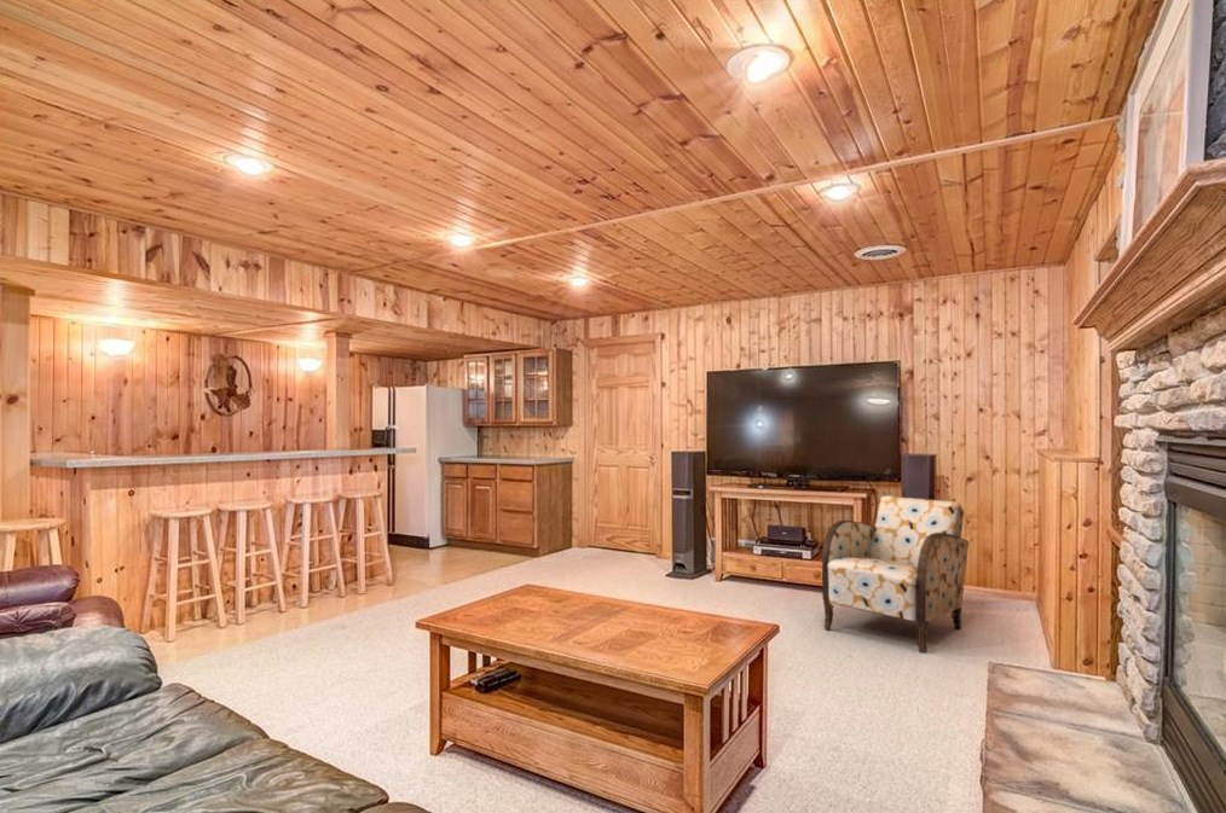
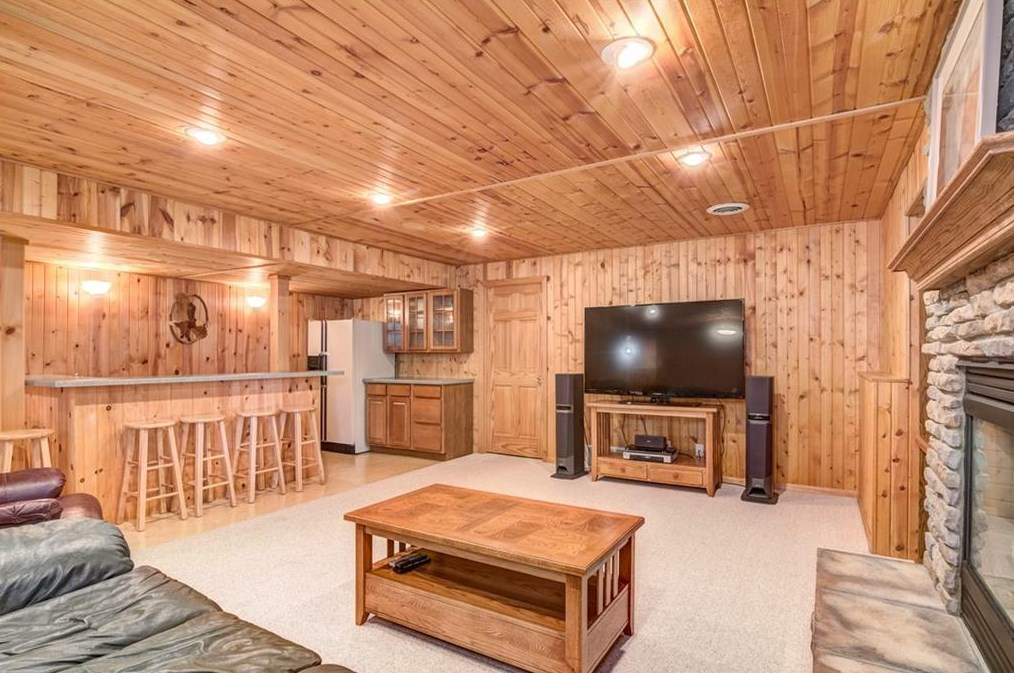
- armchair (898, 565)
